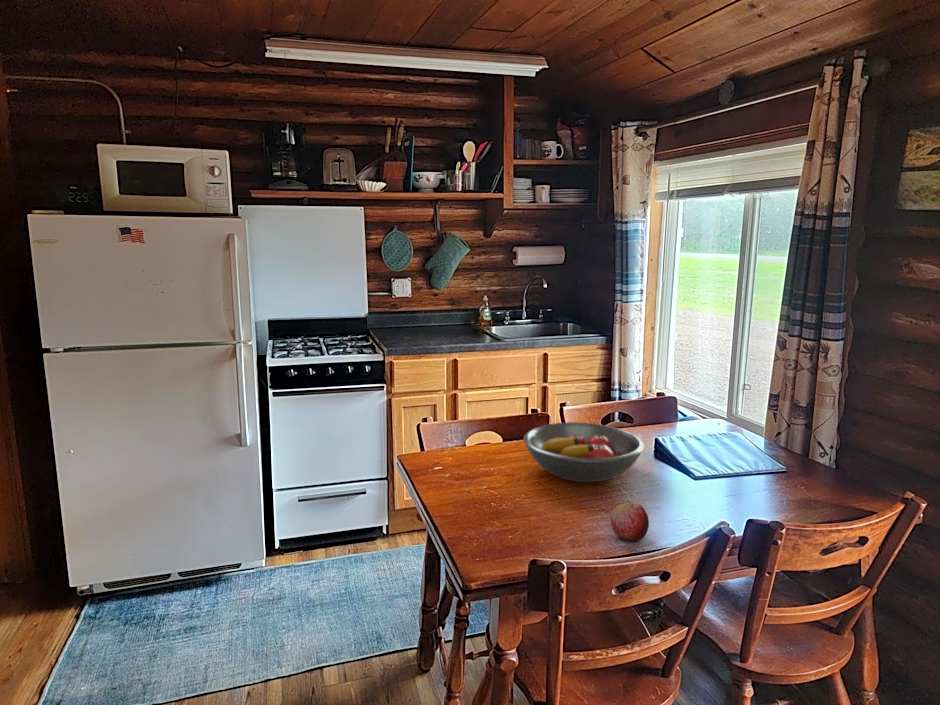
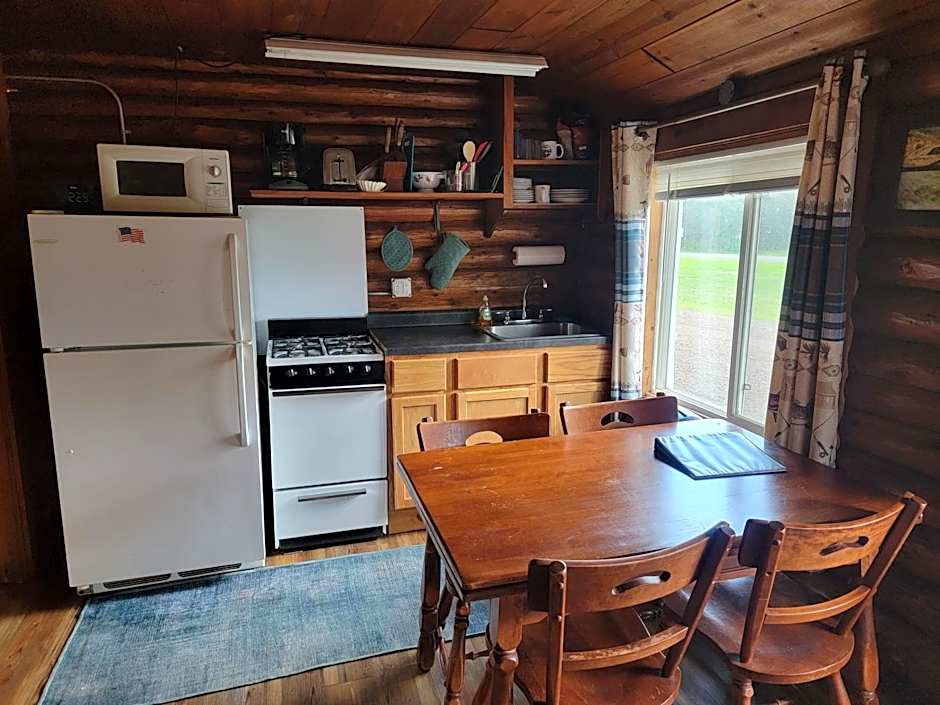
- fruit bowl (582, 451)
- apple (629, 520)
